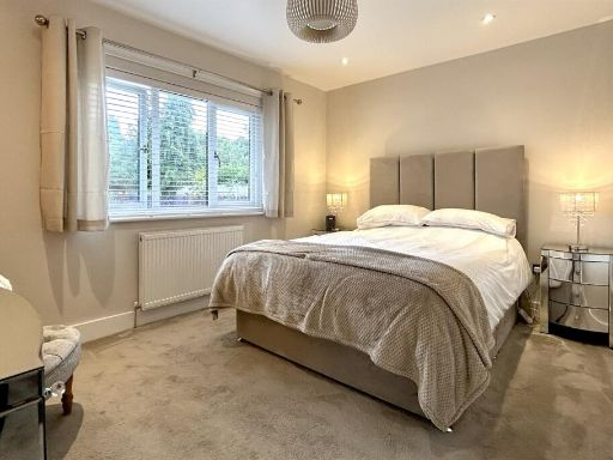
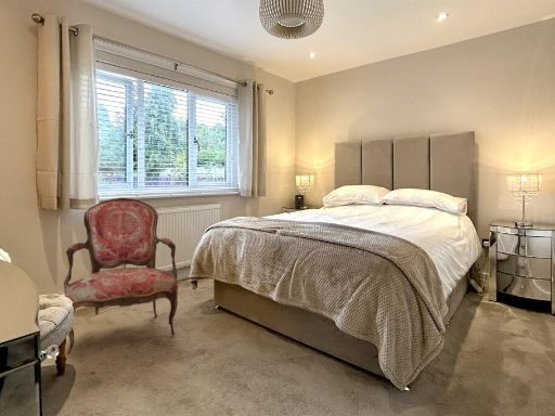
+ armchair (127, 263)
